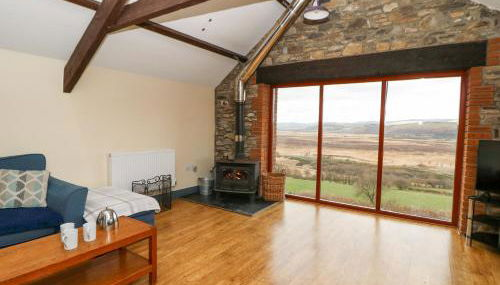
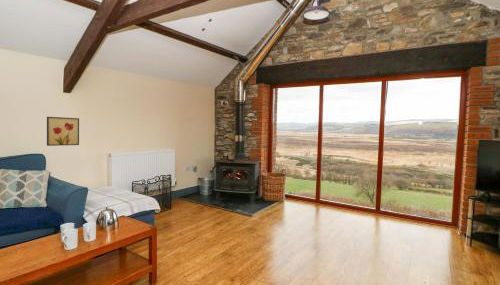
+ wall art (63, 131)
